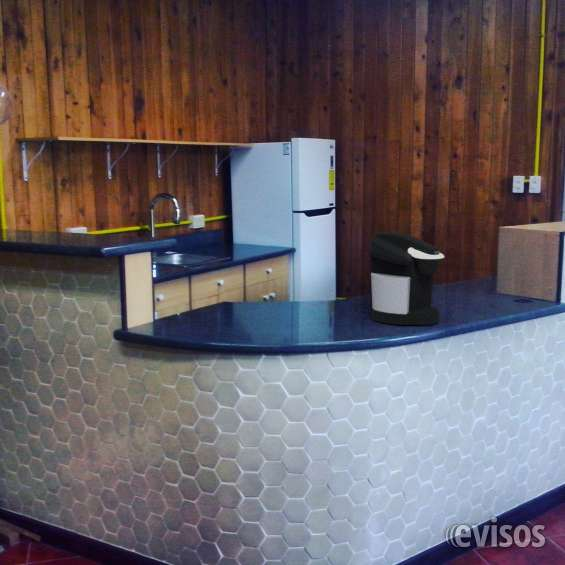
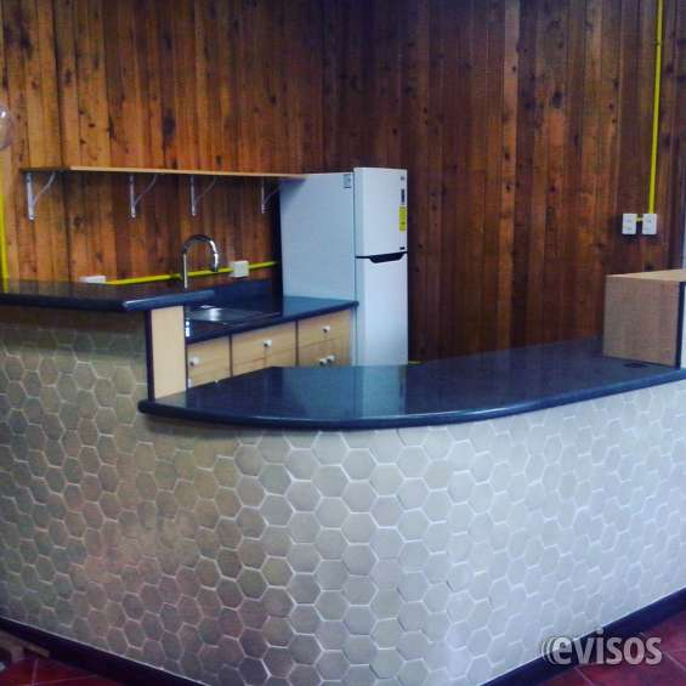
- coffee maker (407, 276)
